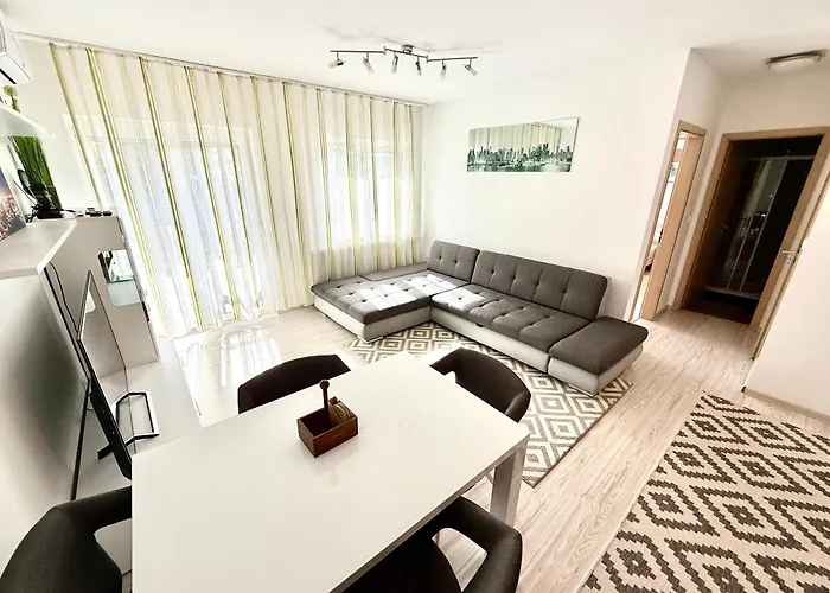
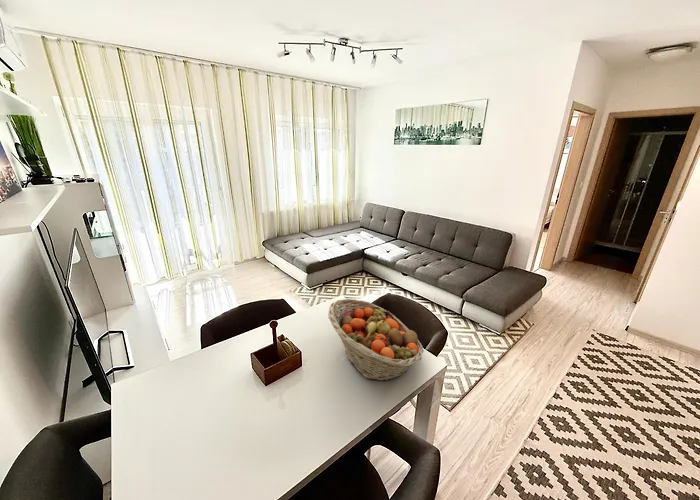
+ fruit basket (373, 334)
